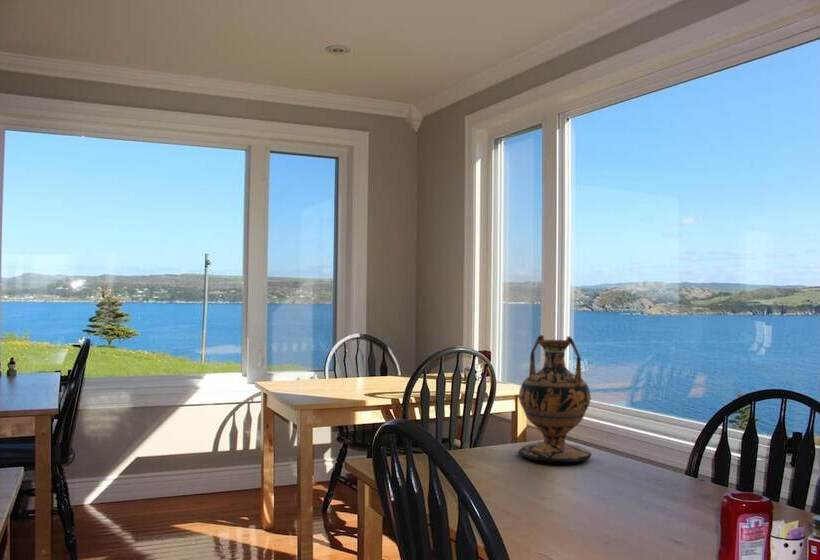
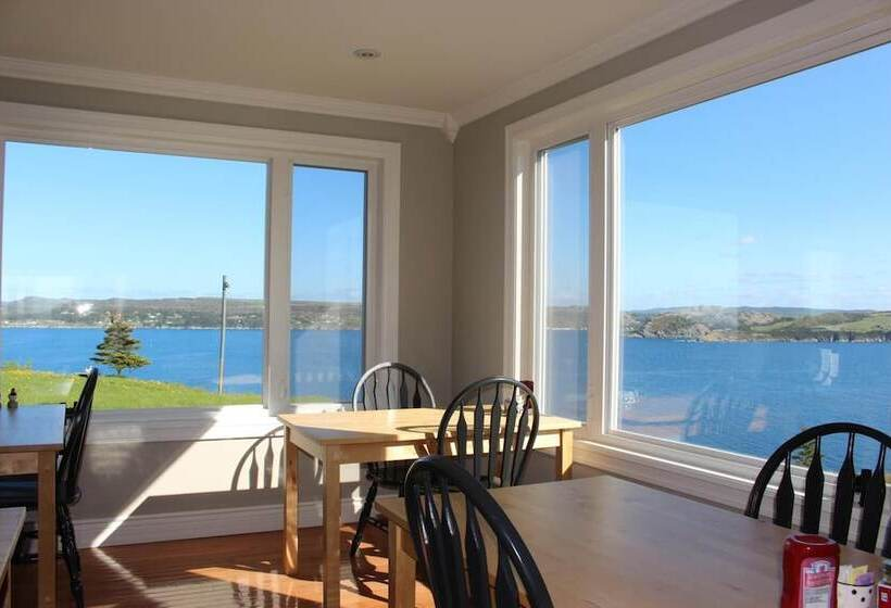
- vase (554, 396)
